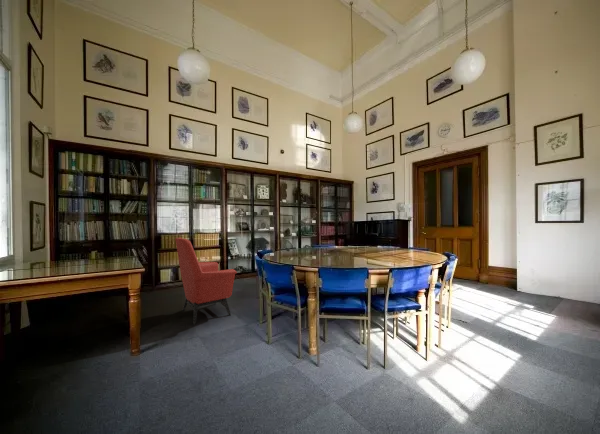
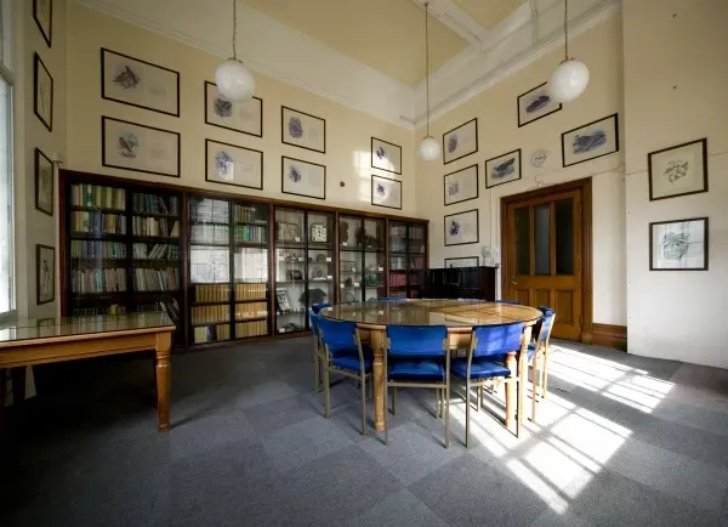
- armchair (208, 274)
